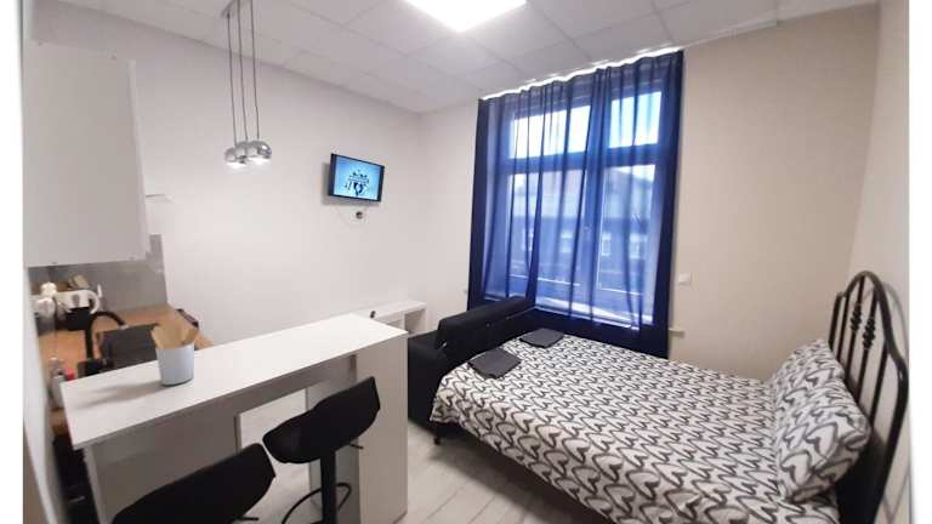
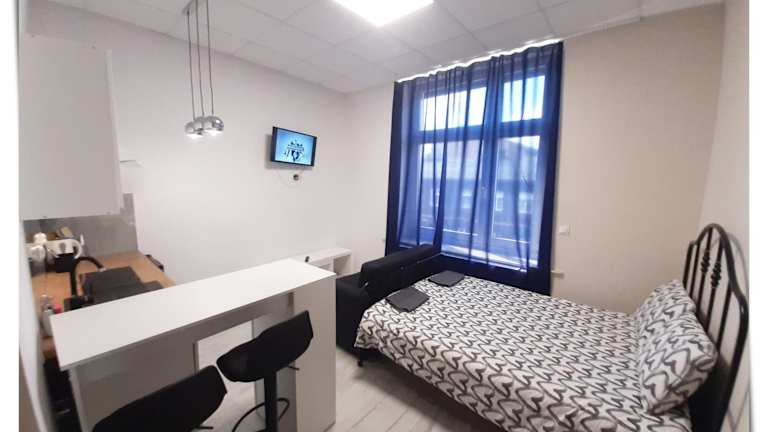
- utensil holder (174, 351)
